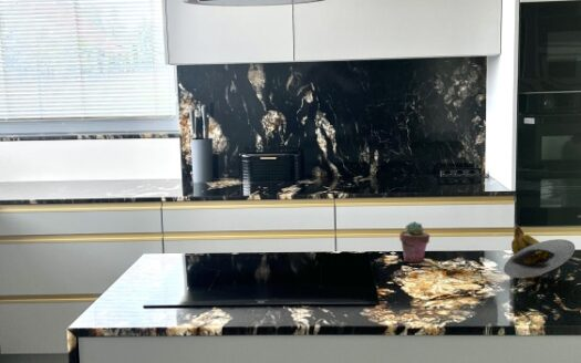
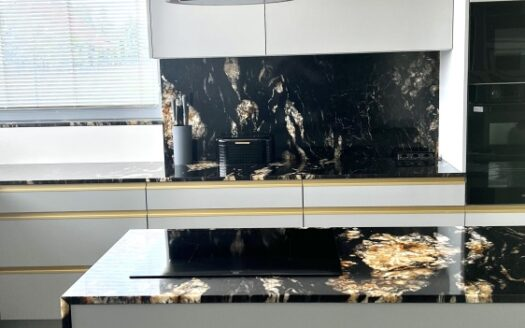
- banana (538, 255)
- potted succulent (414, 240)
